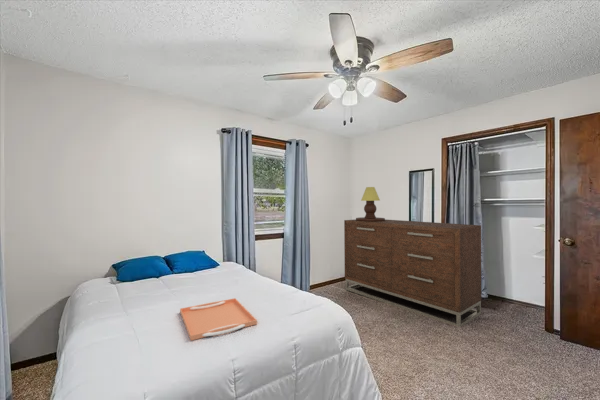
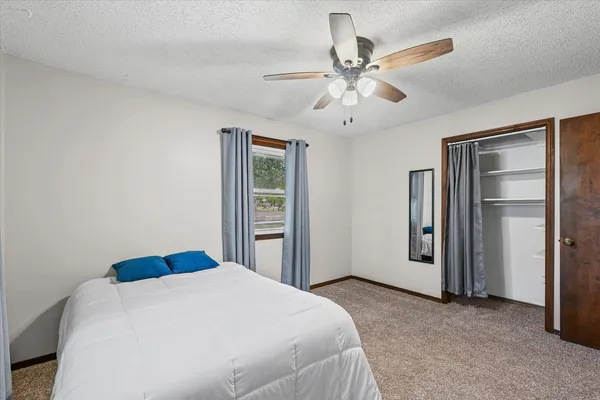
- serving tray (216, 315)
- table lamp (370, 203)
- dresser (403, 261)
